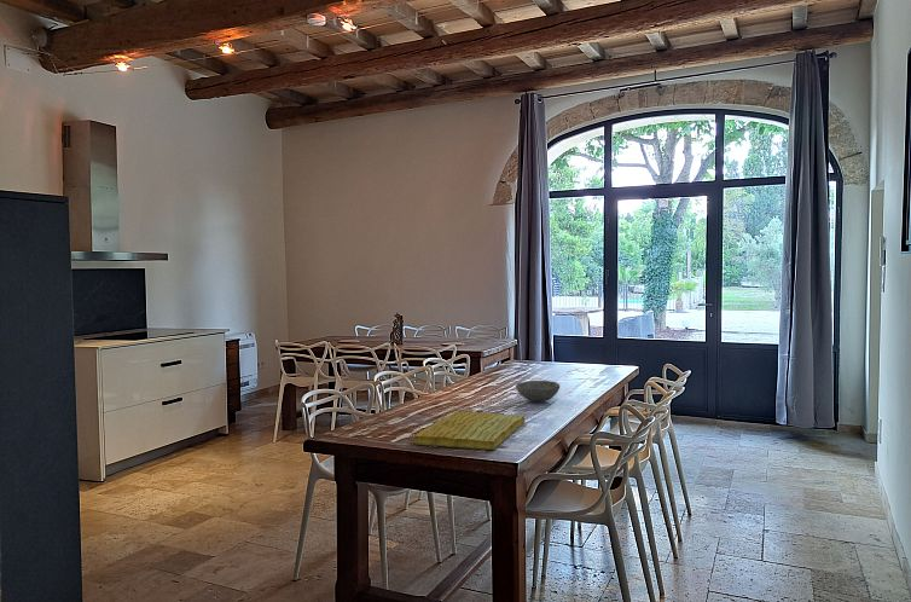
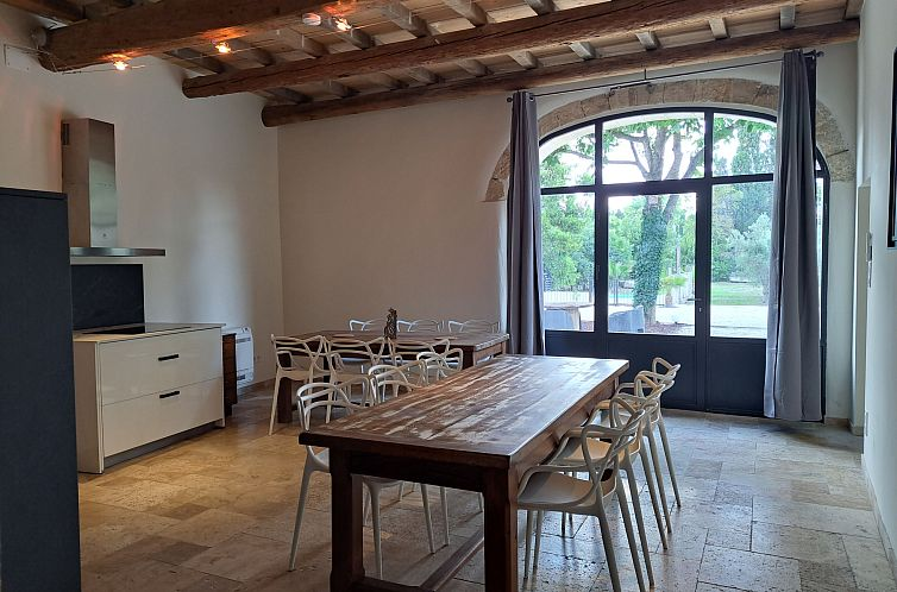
- cutting board (472, 427)
- bowl (538, 392)
